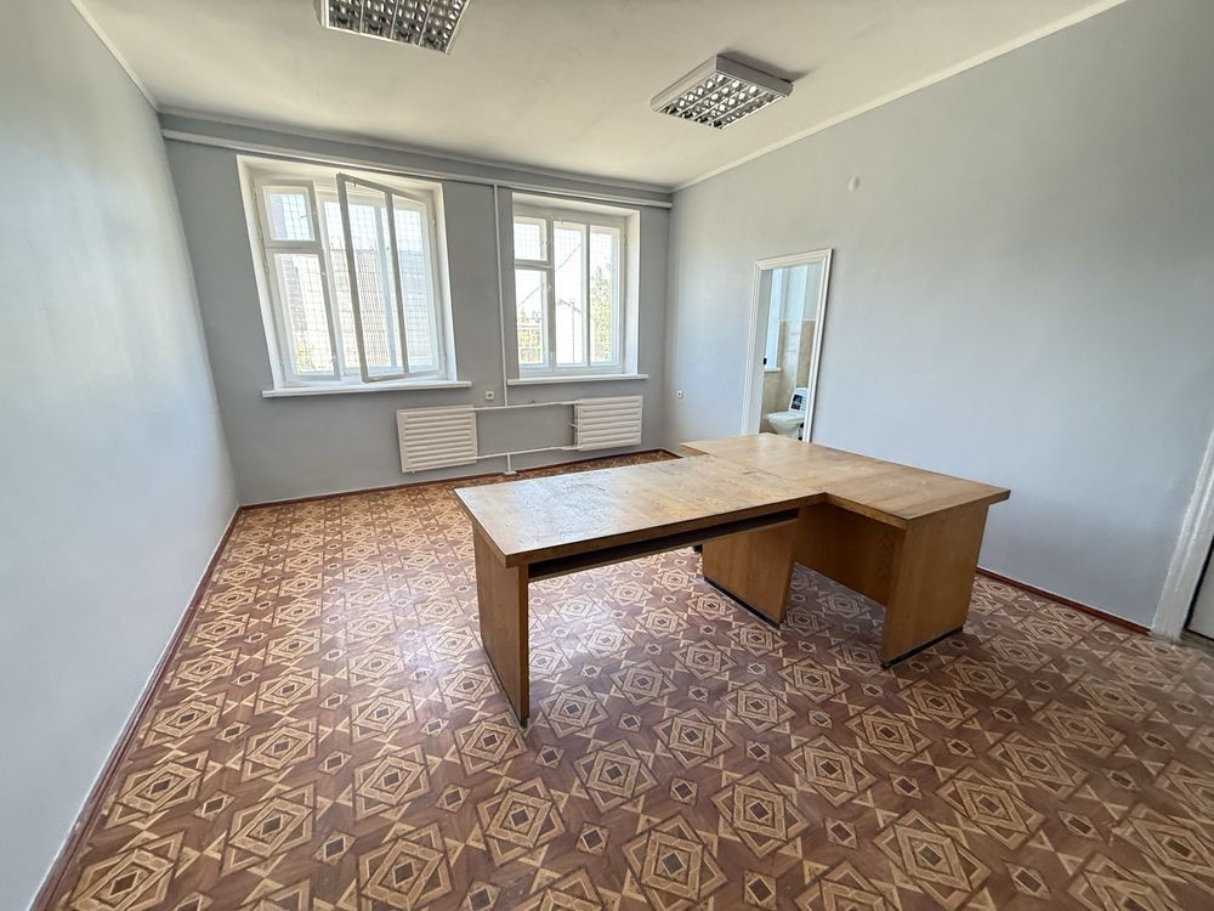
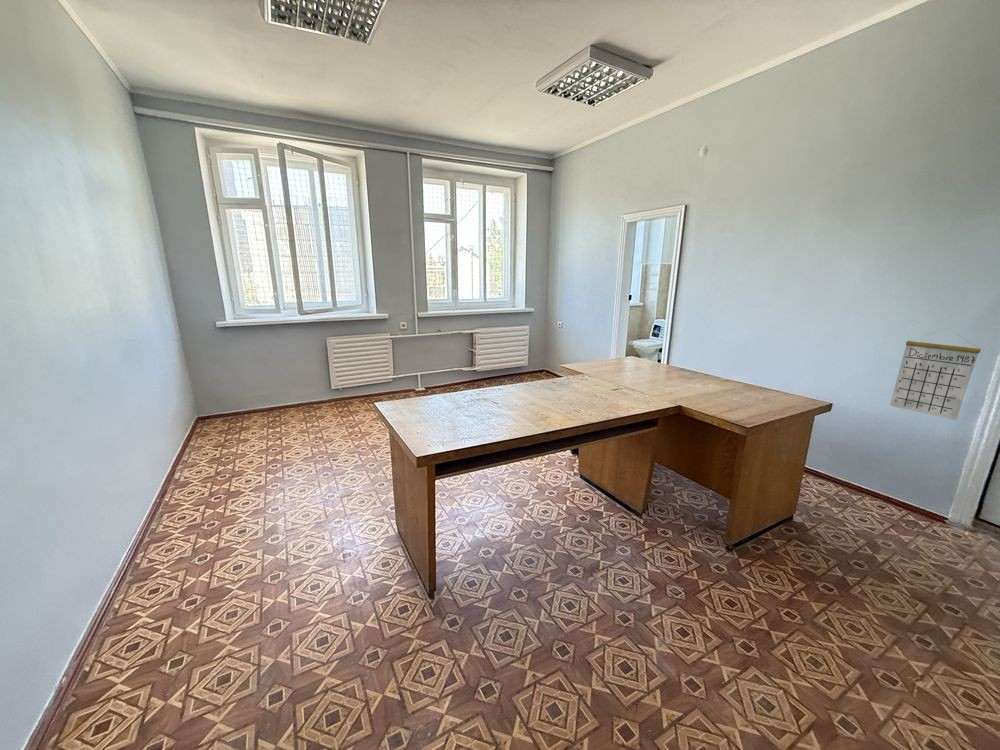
+ calendar (933, 371)
